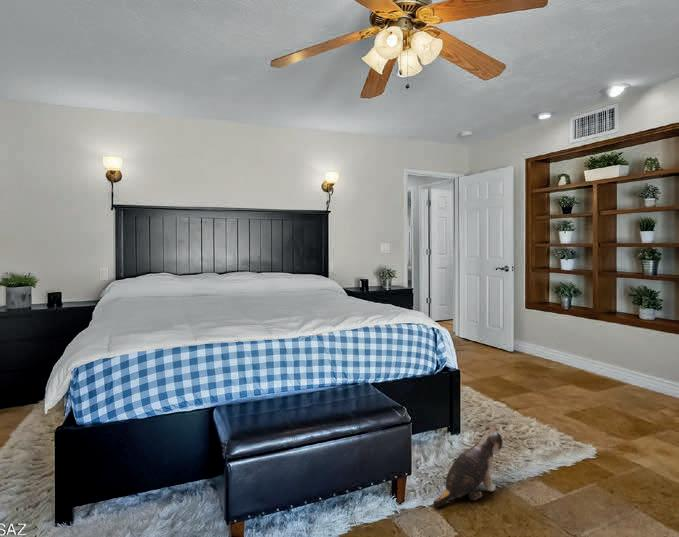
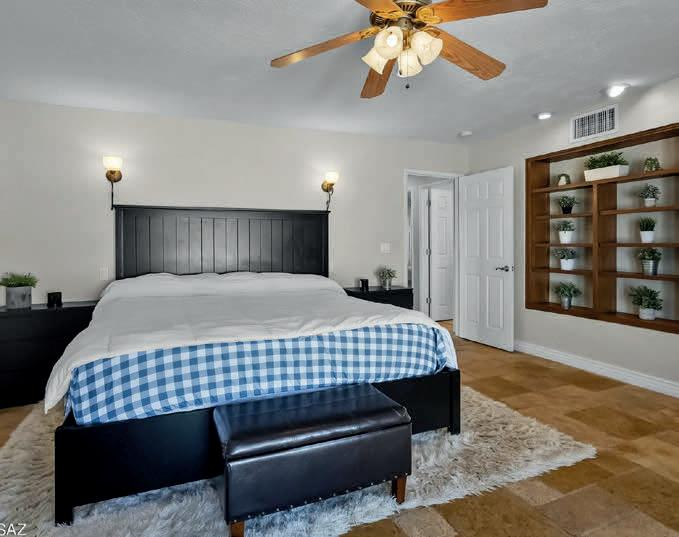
- plush toy (468, 464)
